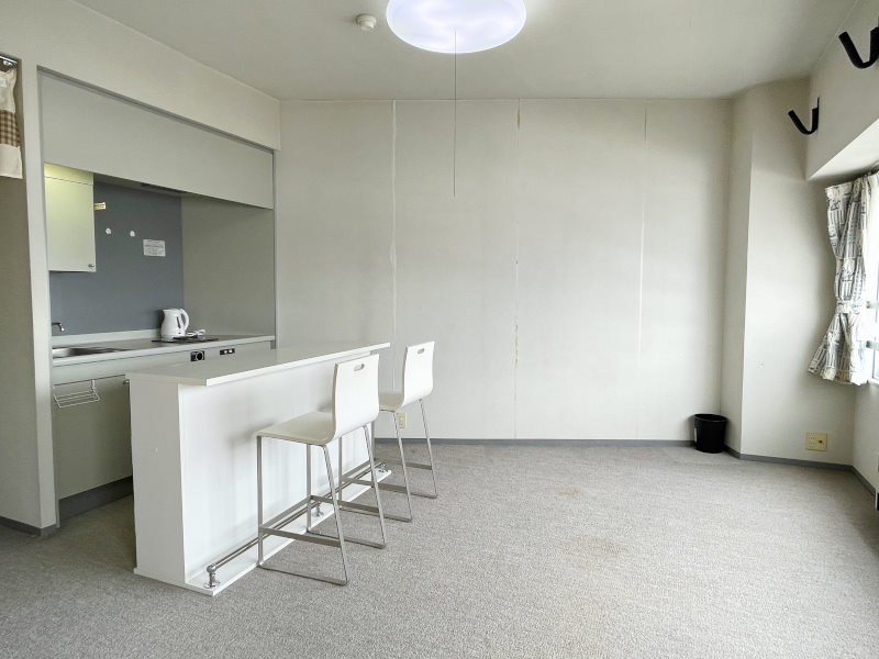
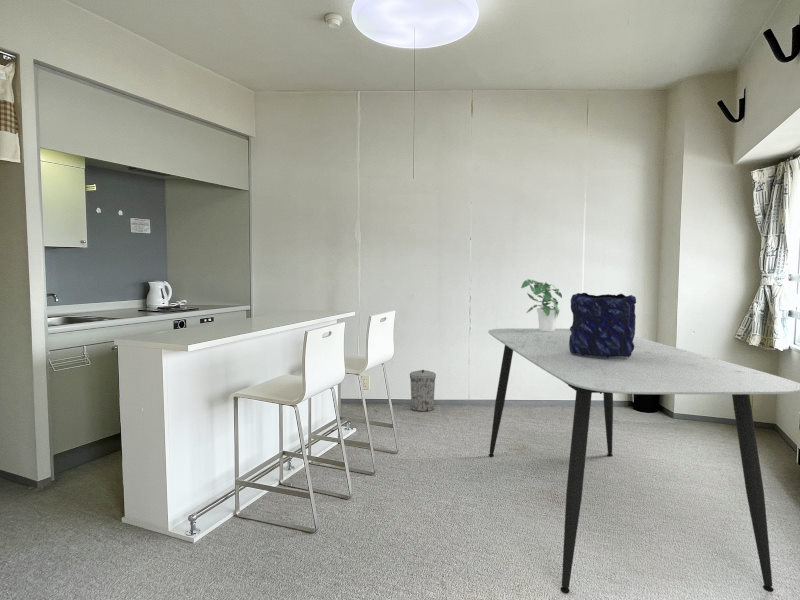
+ dining table (588, 426)
+ vase (602, 324)
+ trash can (422, 389)
+ potted plant (542, 304)
